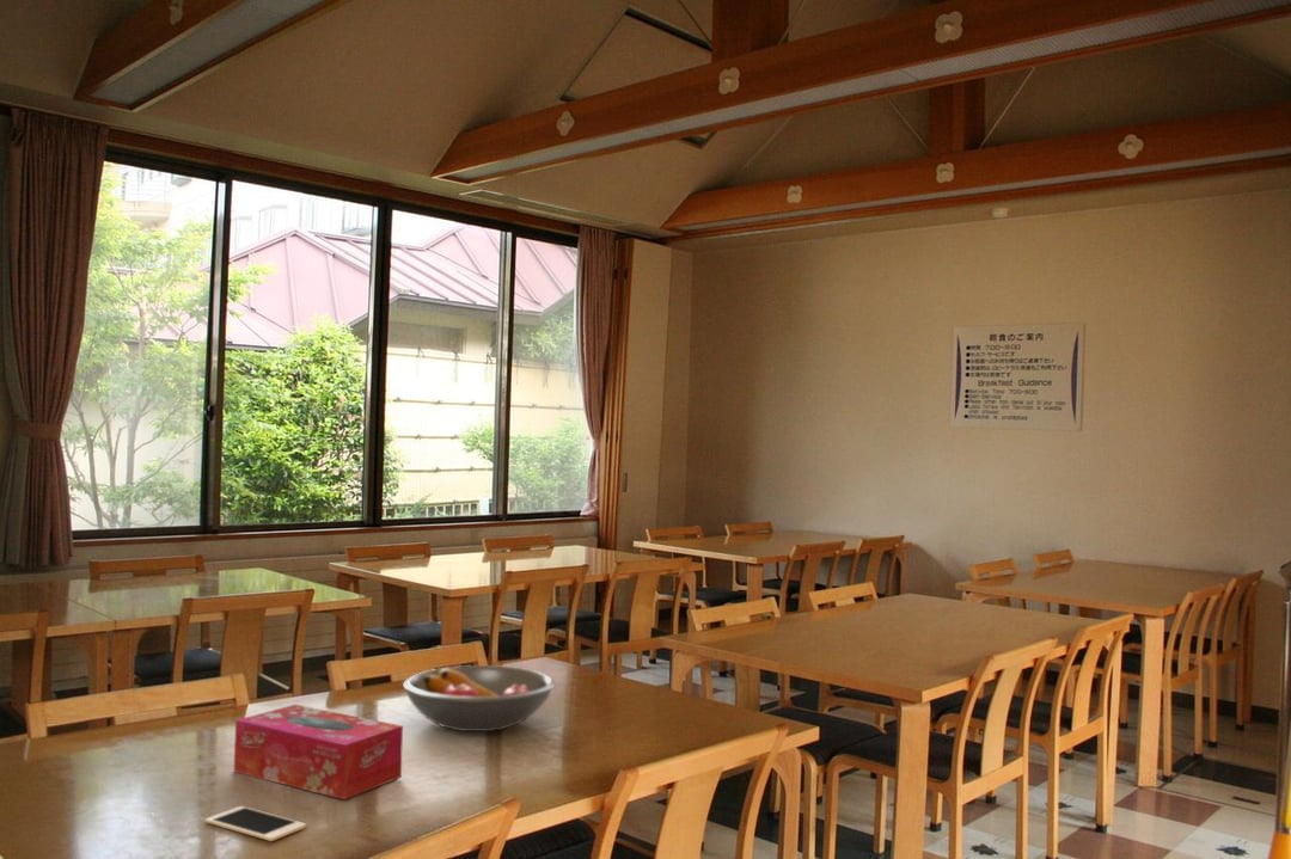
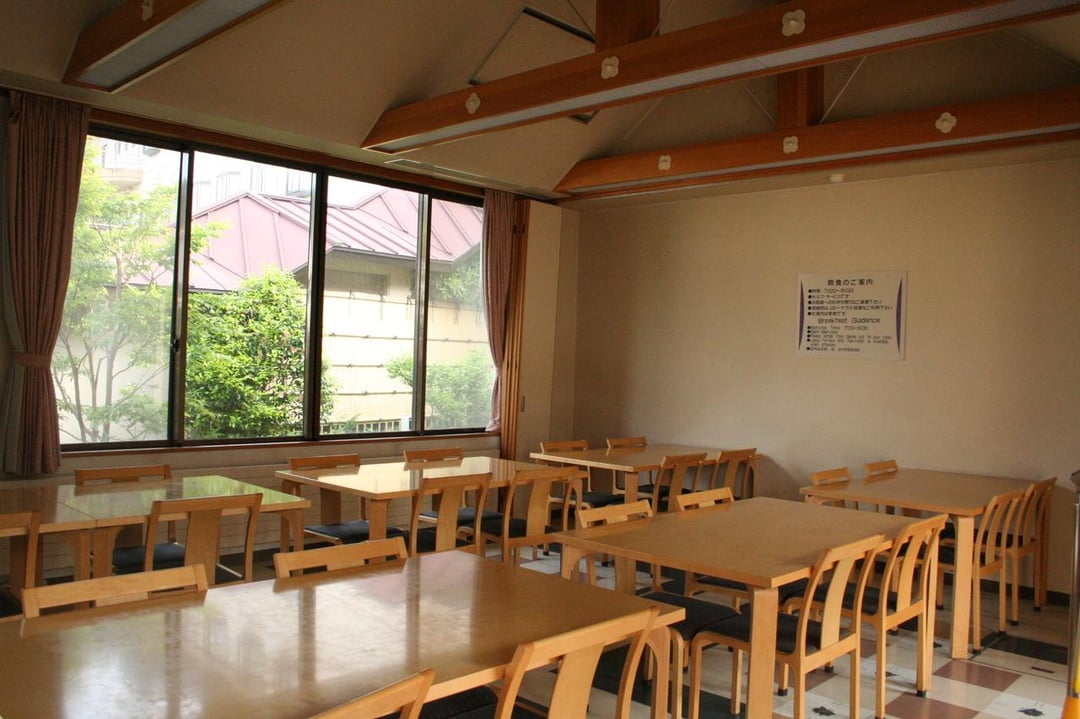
- fruit bowl (479, 697)
- tissue box (318, 748)
- cell phone (255, 822)
